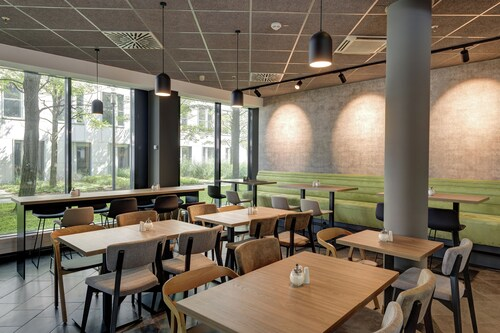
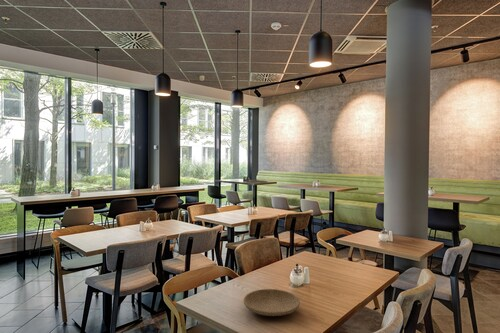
+ plate (271, 304)
